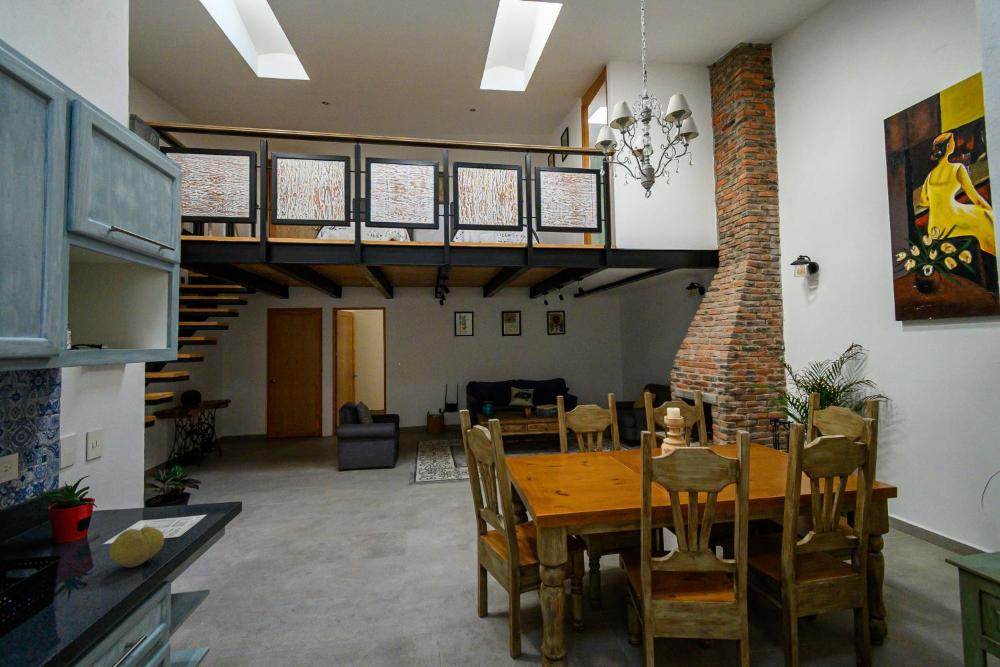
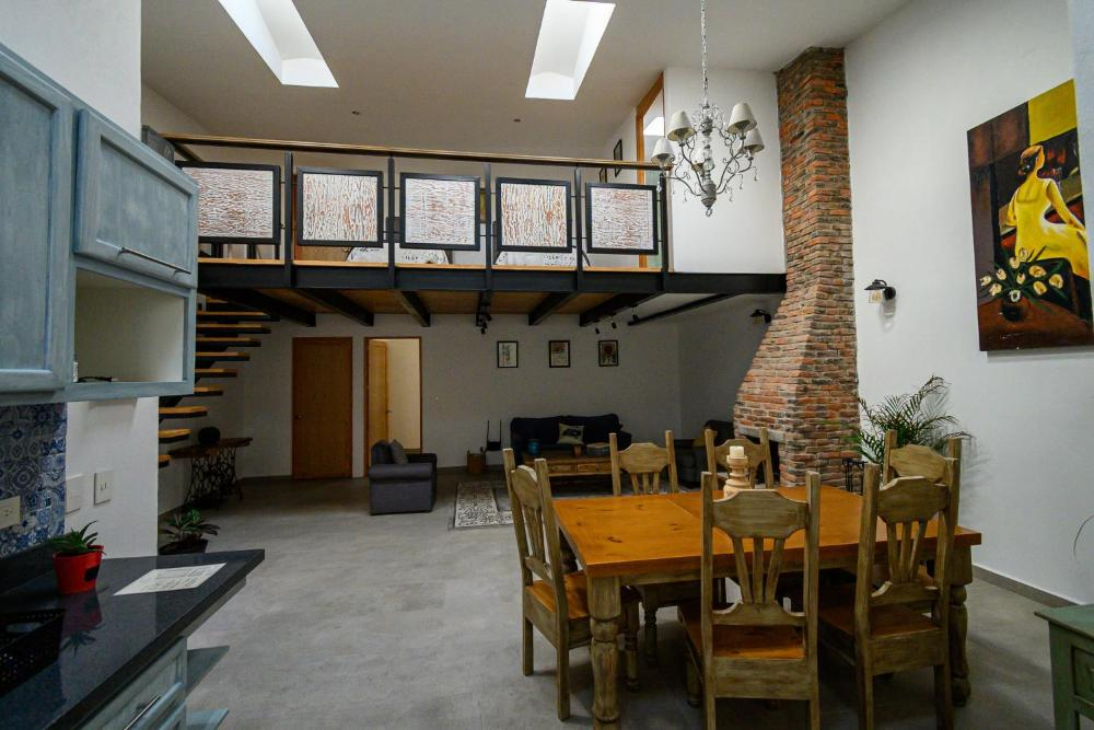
- fruit (136, 546)
